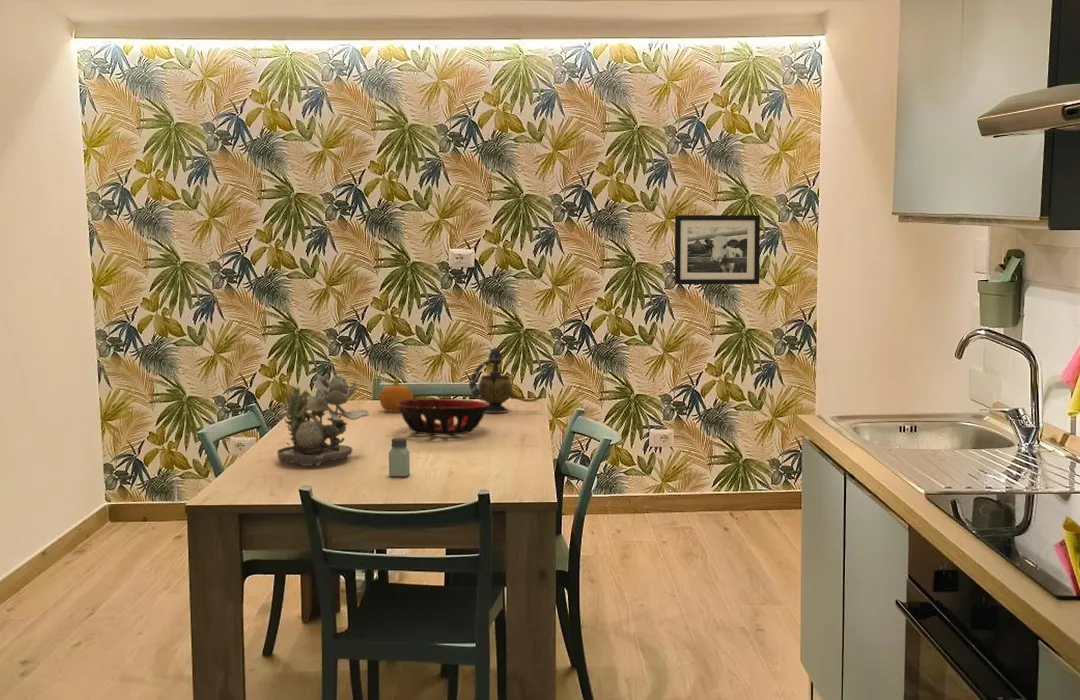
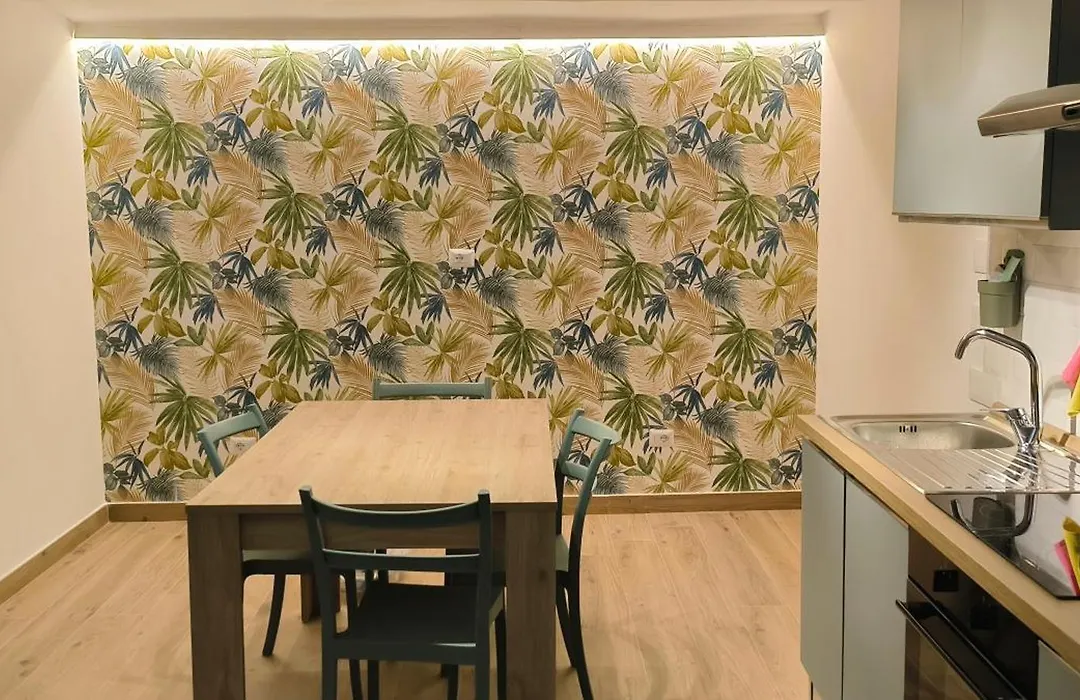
- fruit (396, 394)
- picture frame (717, 249)
- saltshaker (399, 457)
- teapot (505, 379)
- succulent plant (319, 417)
- decorative bowl (443, 417)
